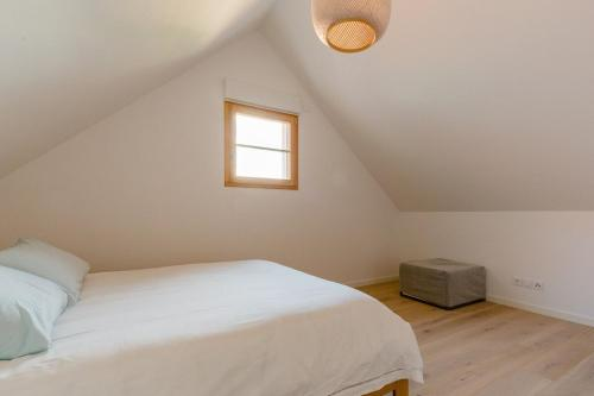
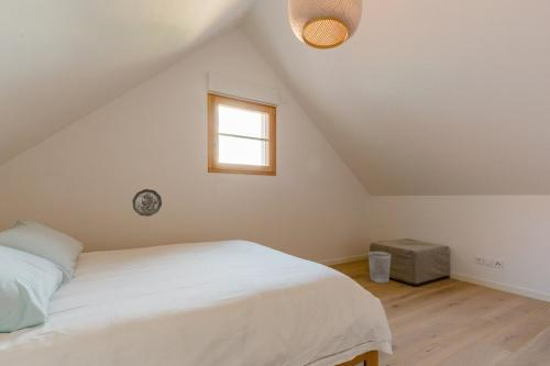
+ decorative plate (146, 202)
+ wastebasket (380, 266)
